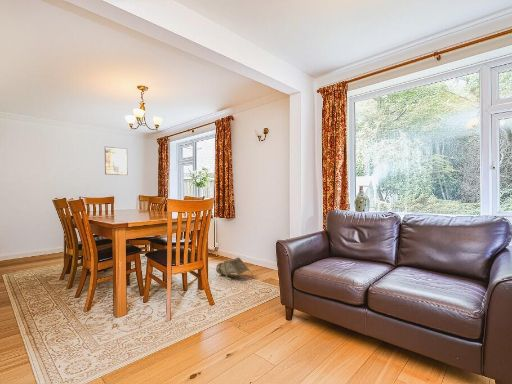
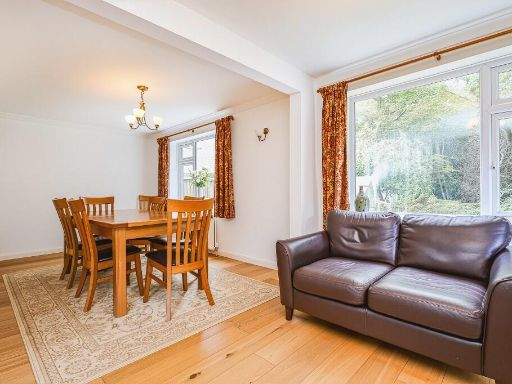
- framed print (116, 161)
- bag (233, 268)
